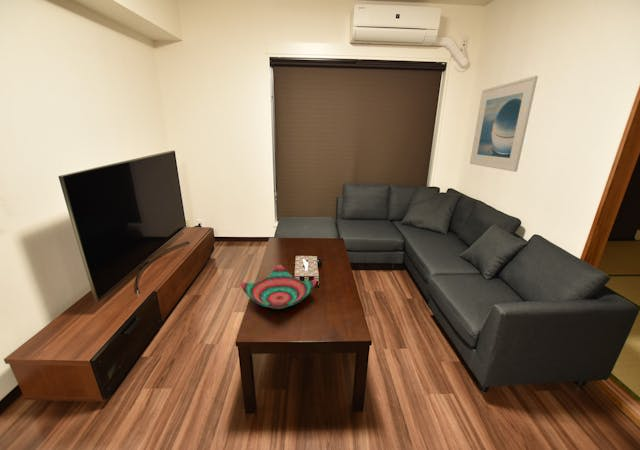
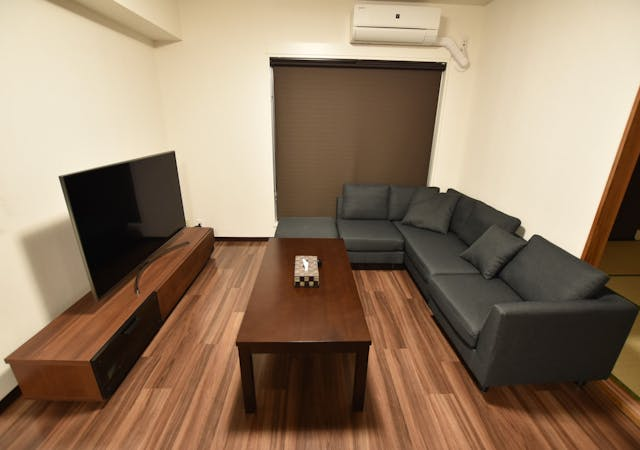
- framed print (497, 127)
- decorative bowl (279, 290)
